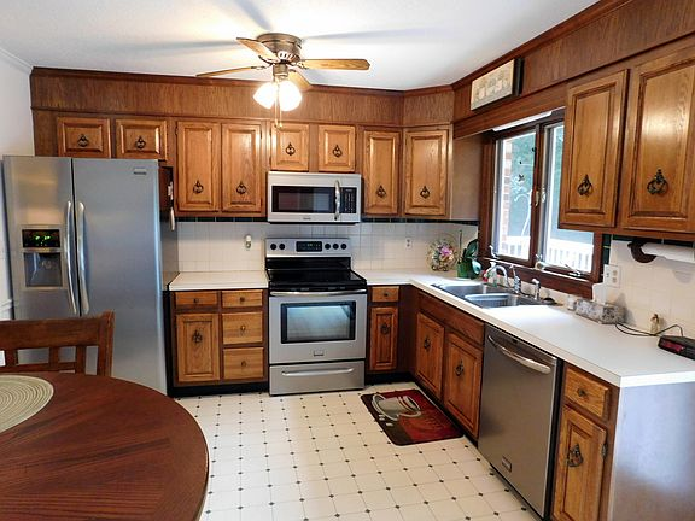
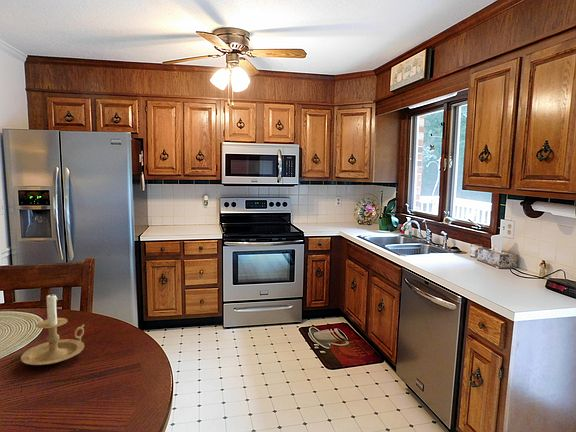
+ candle holder (56, 323)
